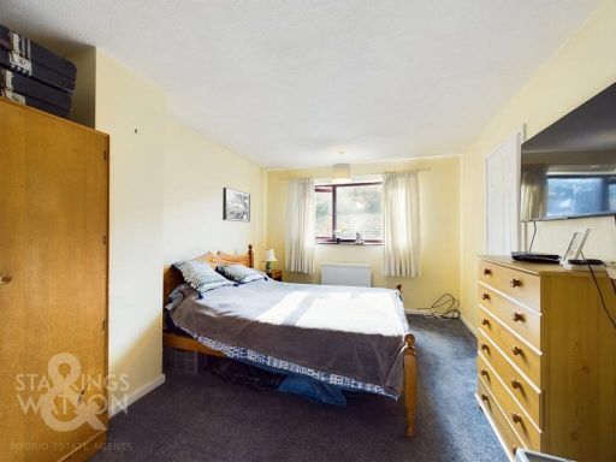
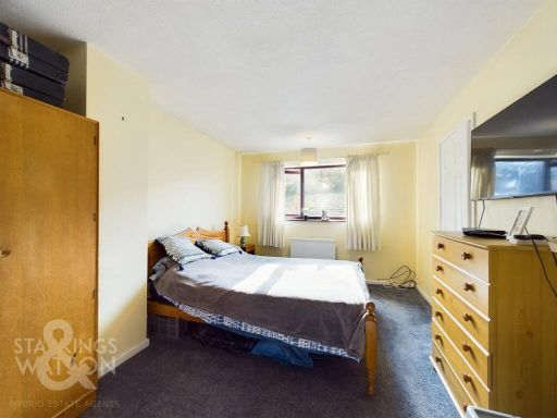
- wall art (237, 206)
